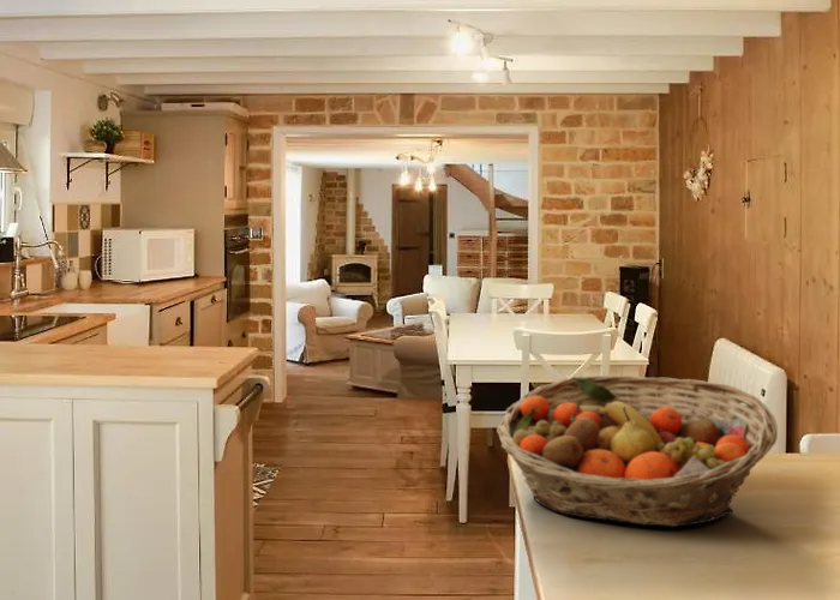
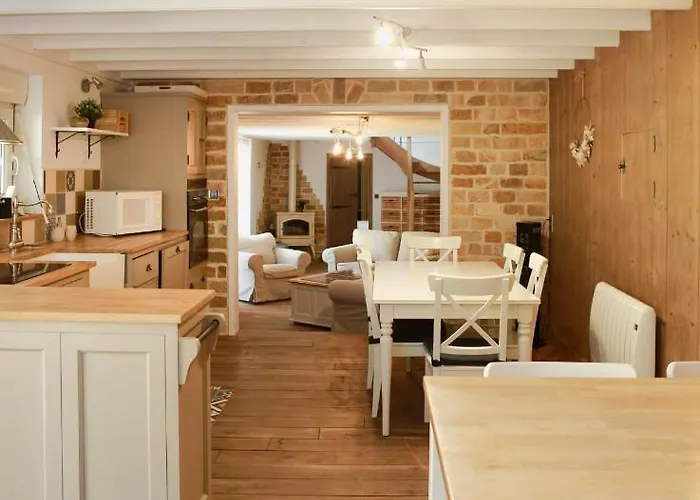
- fruit basket (630, 444)
